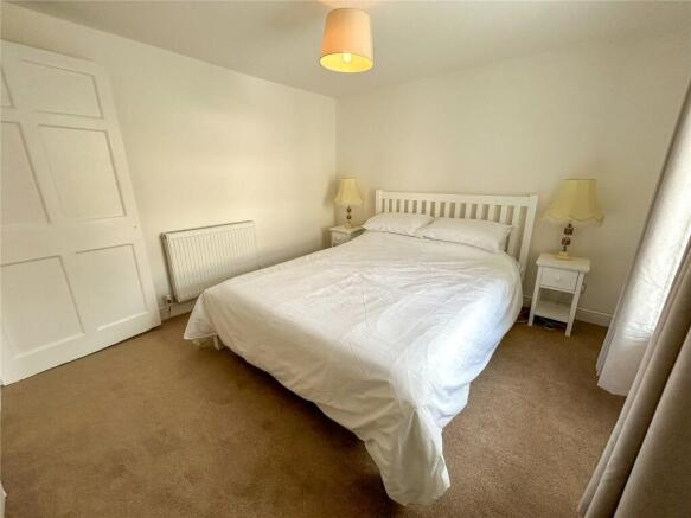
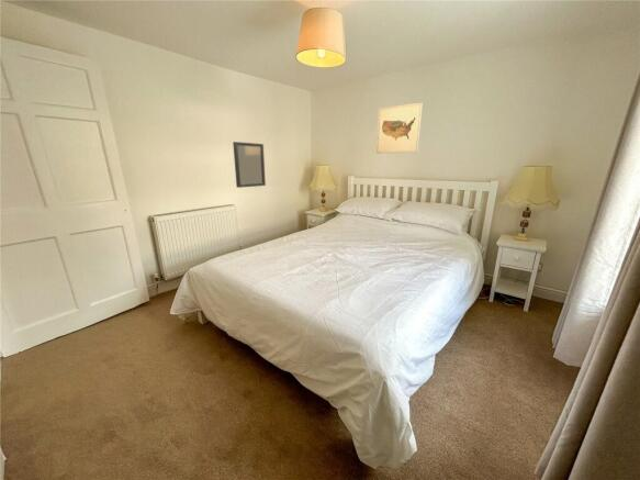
+ home mirror (249, 165)
+ wall art (397, 130)
